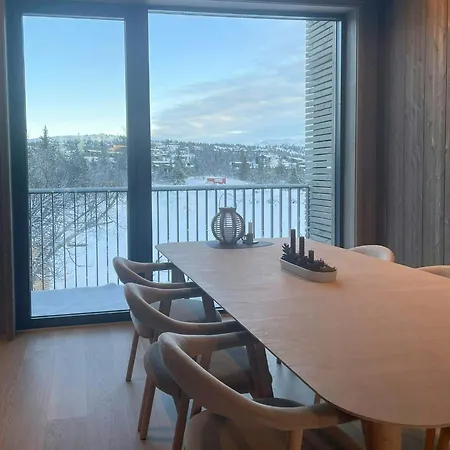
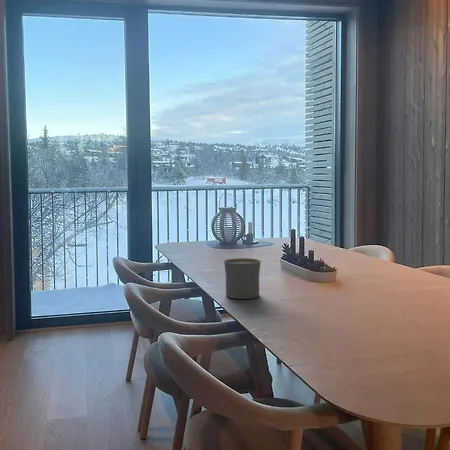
+ cup (242, 278)
